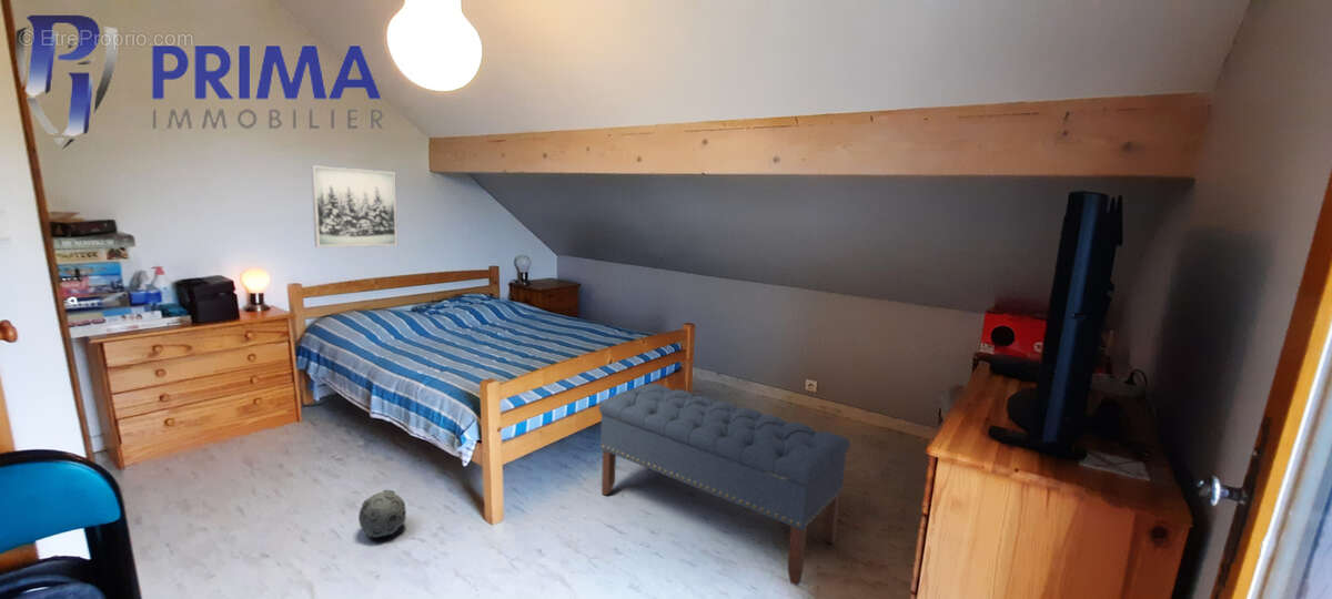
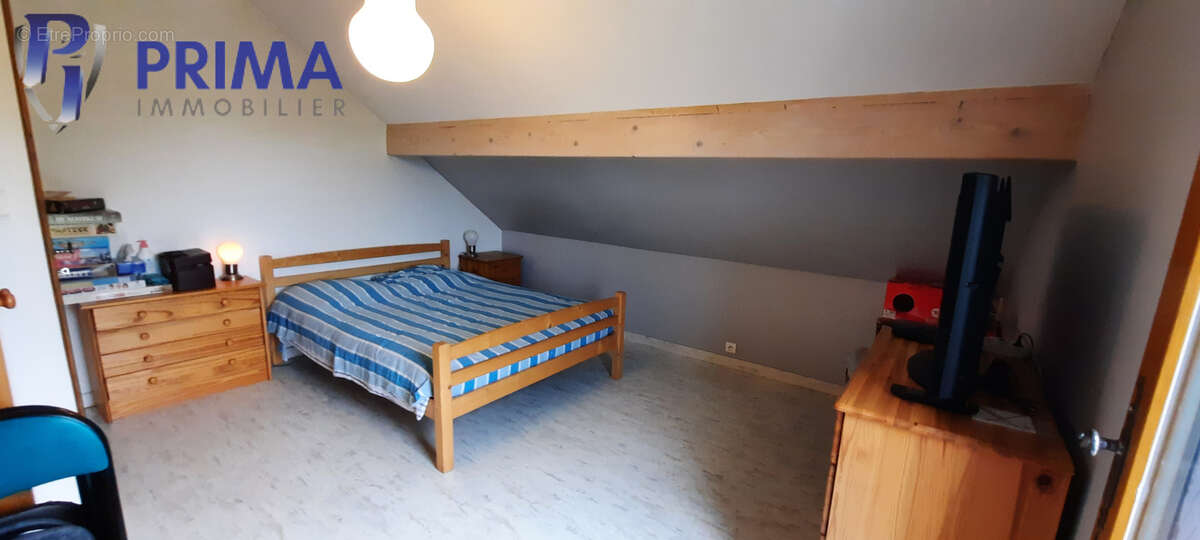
- bench (714, 465)
- ball (382, 514)
- wall art (356, 207)
